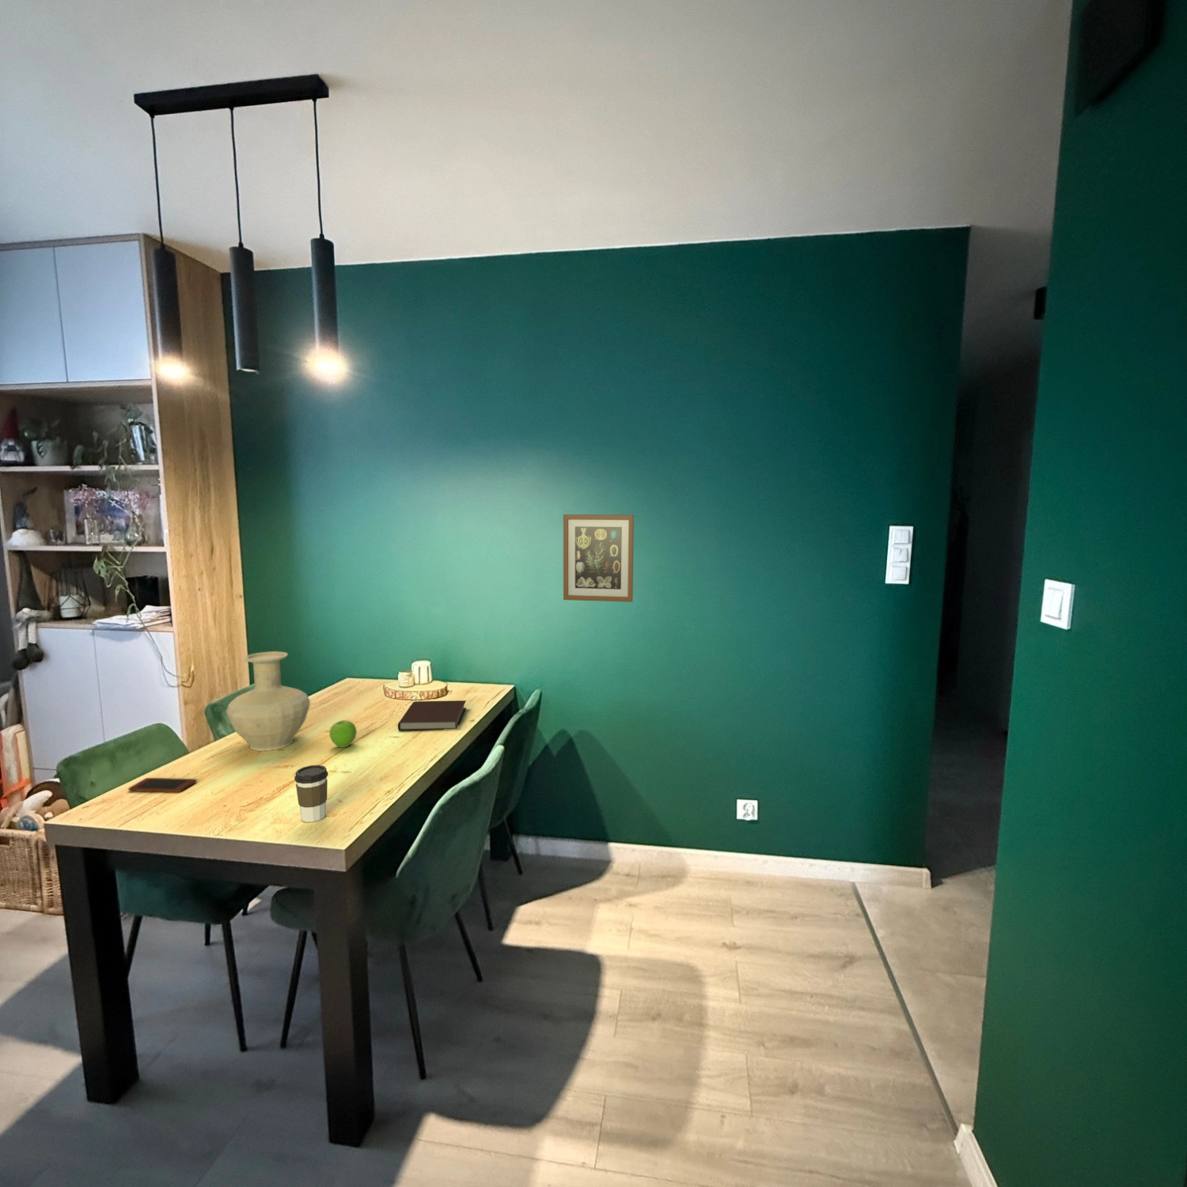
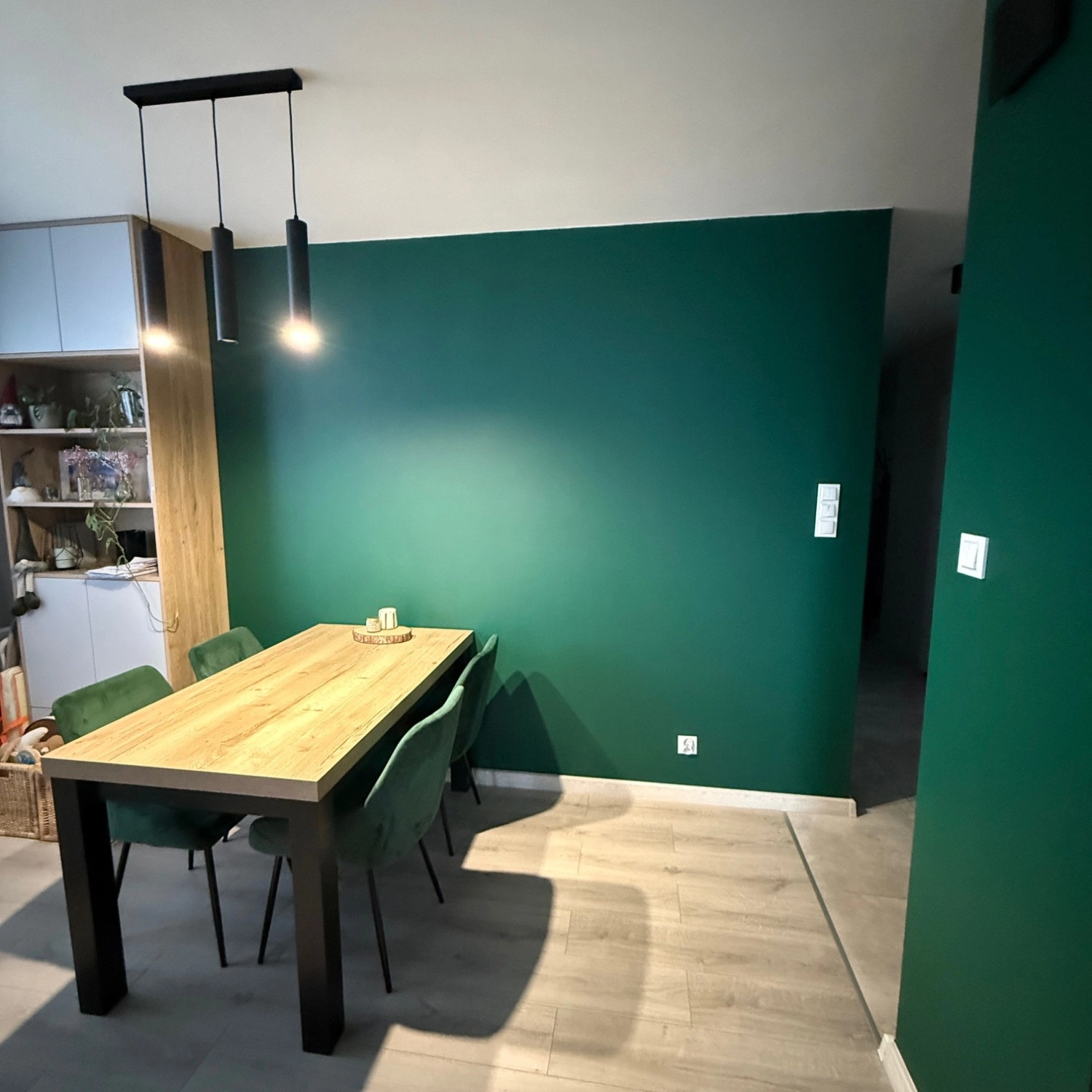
- smartphone (163, 784)
- wall art (598, 558)
- vase (268, 700)
- coffee cup (312, 794)
- fruit (342, 734)
- notebook (434, 714)
